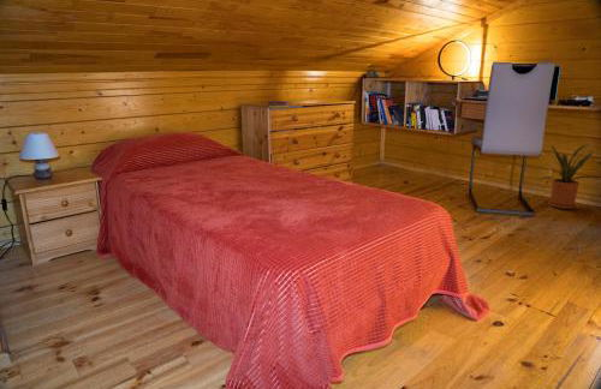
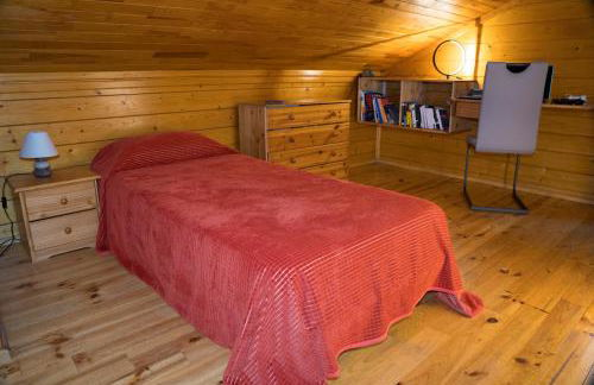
- house plant (565, 173)
